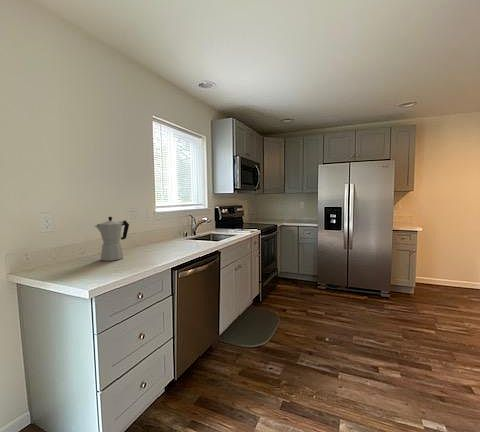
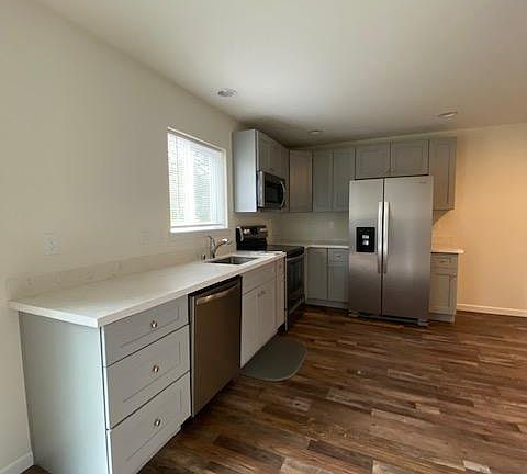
- moka pot (113, 237)
